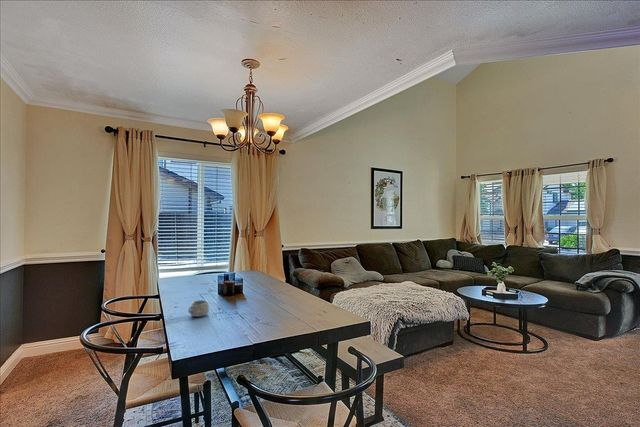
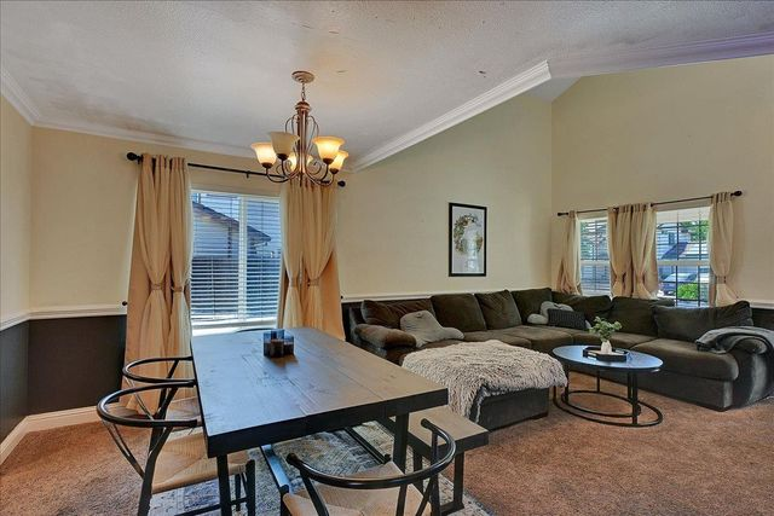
- mug (197, 309)
